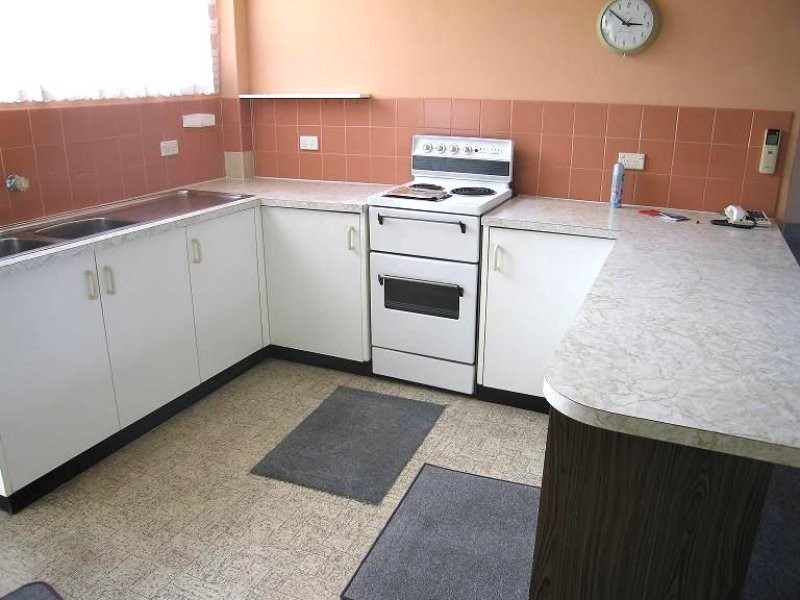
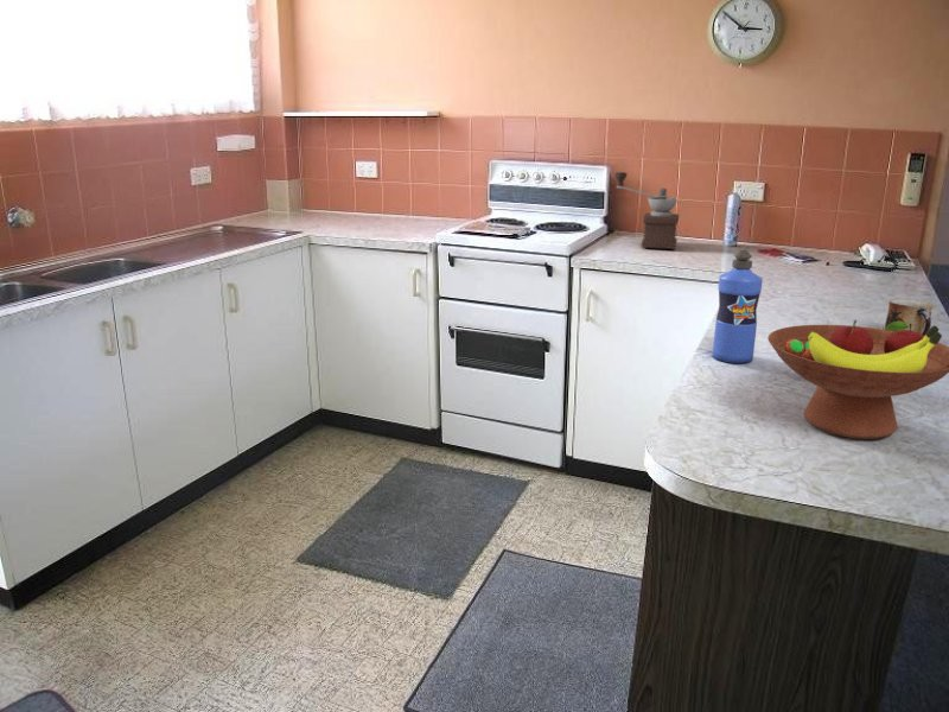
+ coffee grinder (645, 214)
+ mug (910, 322)
+ fruit bowl (856, 370)
+ water bottle (738, 305)
